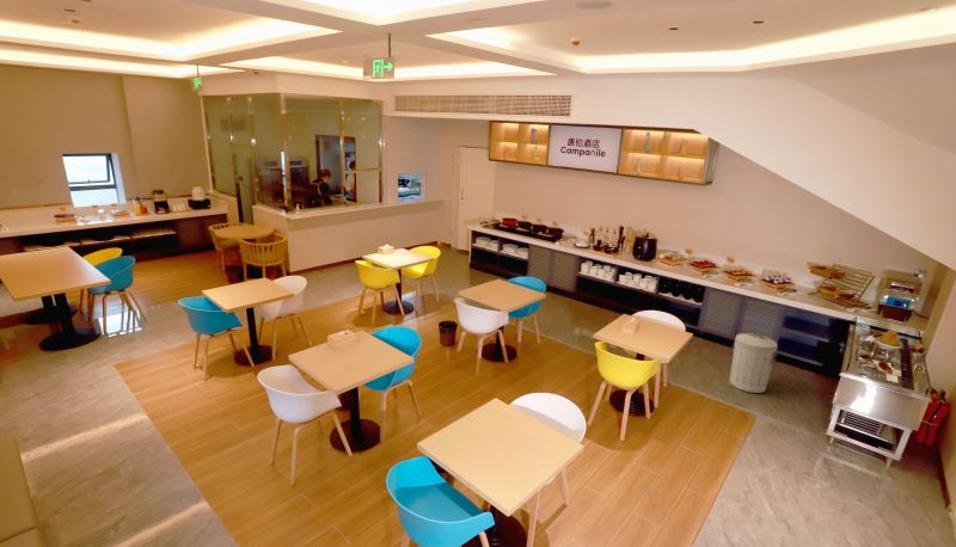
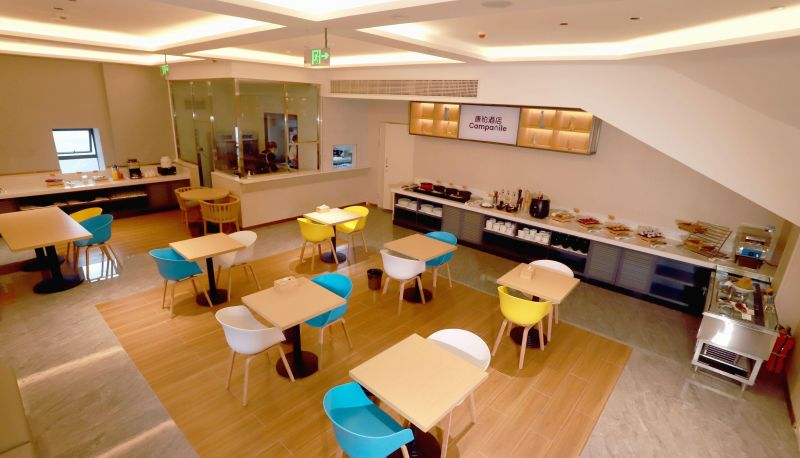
- trash can (752, 359)
